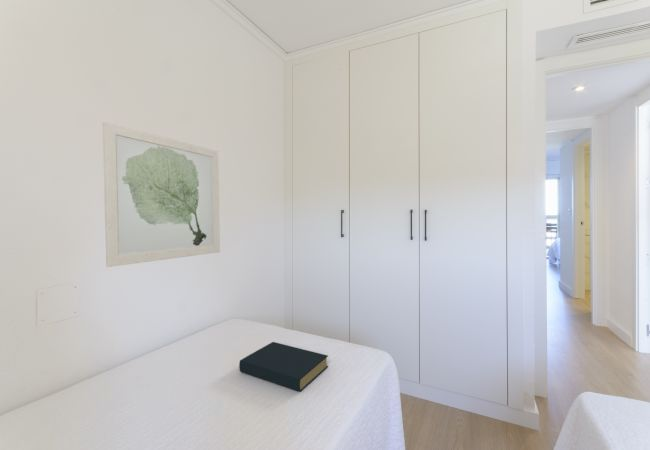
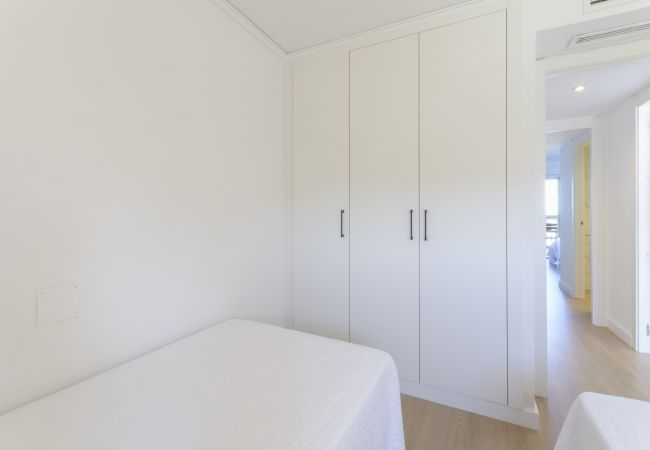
- hardback book (284, 363)
- wall art (171, 198)
